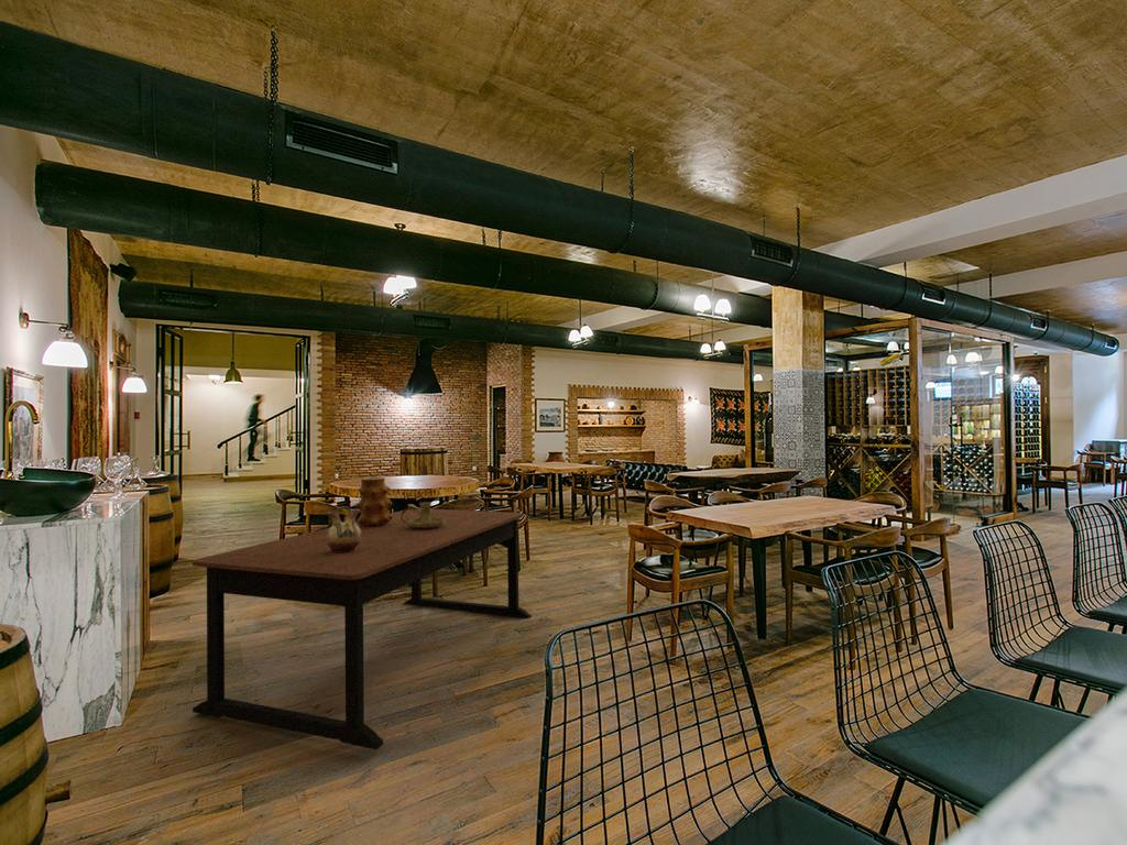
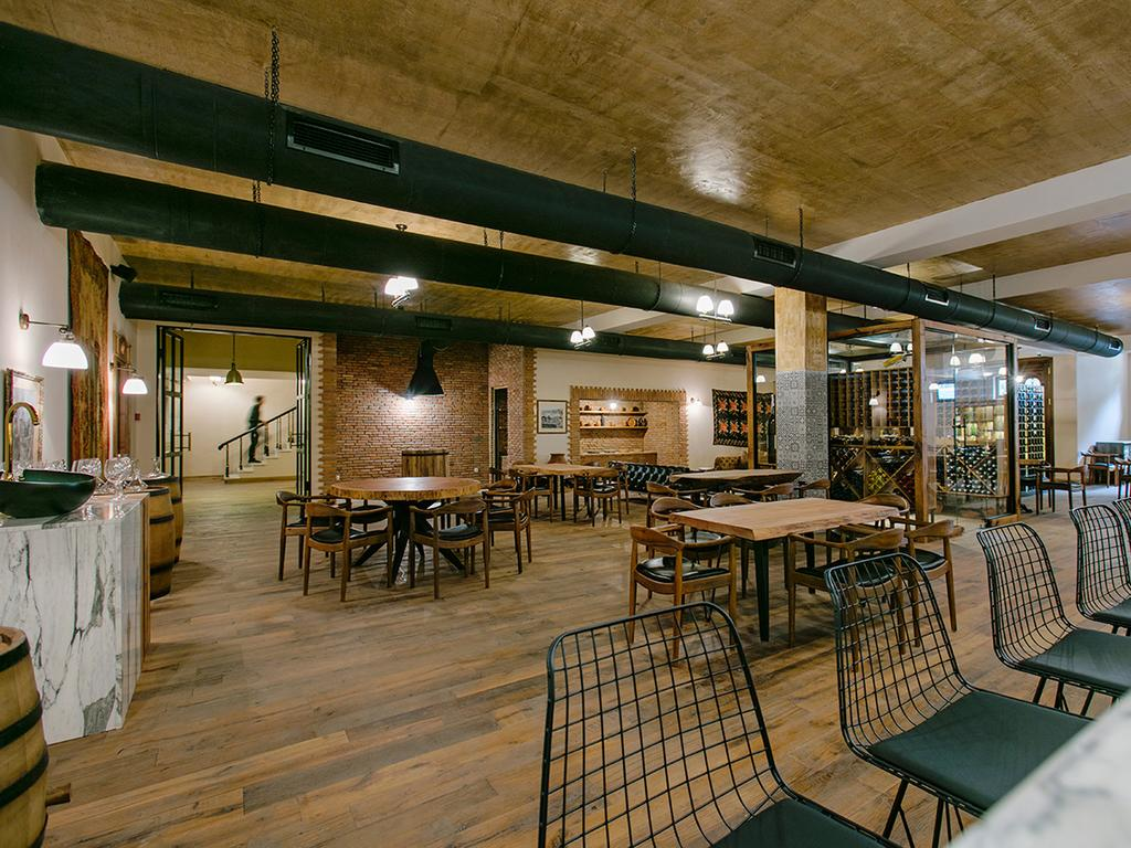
- ceramic pitcher (343, 527)
- vase (374, 501)
- dining table (391, 591)
- candle holder (422, 514)
